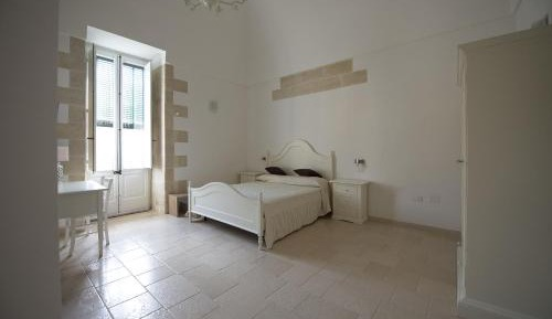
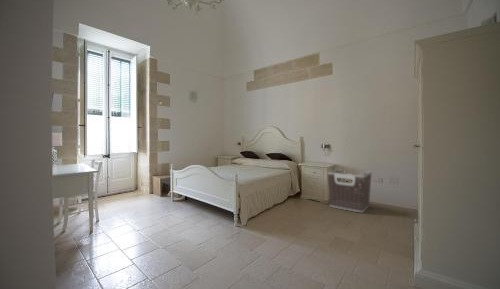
+ clothes hamper (349, 188)
